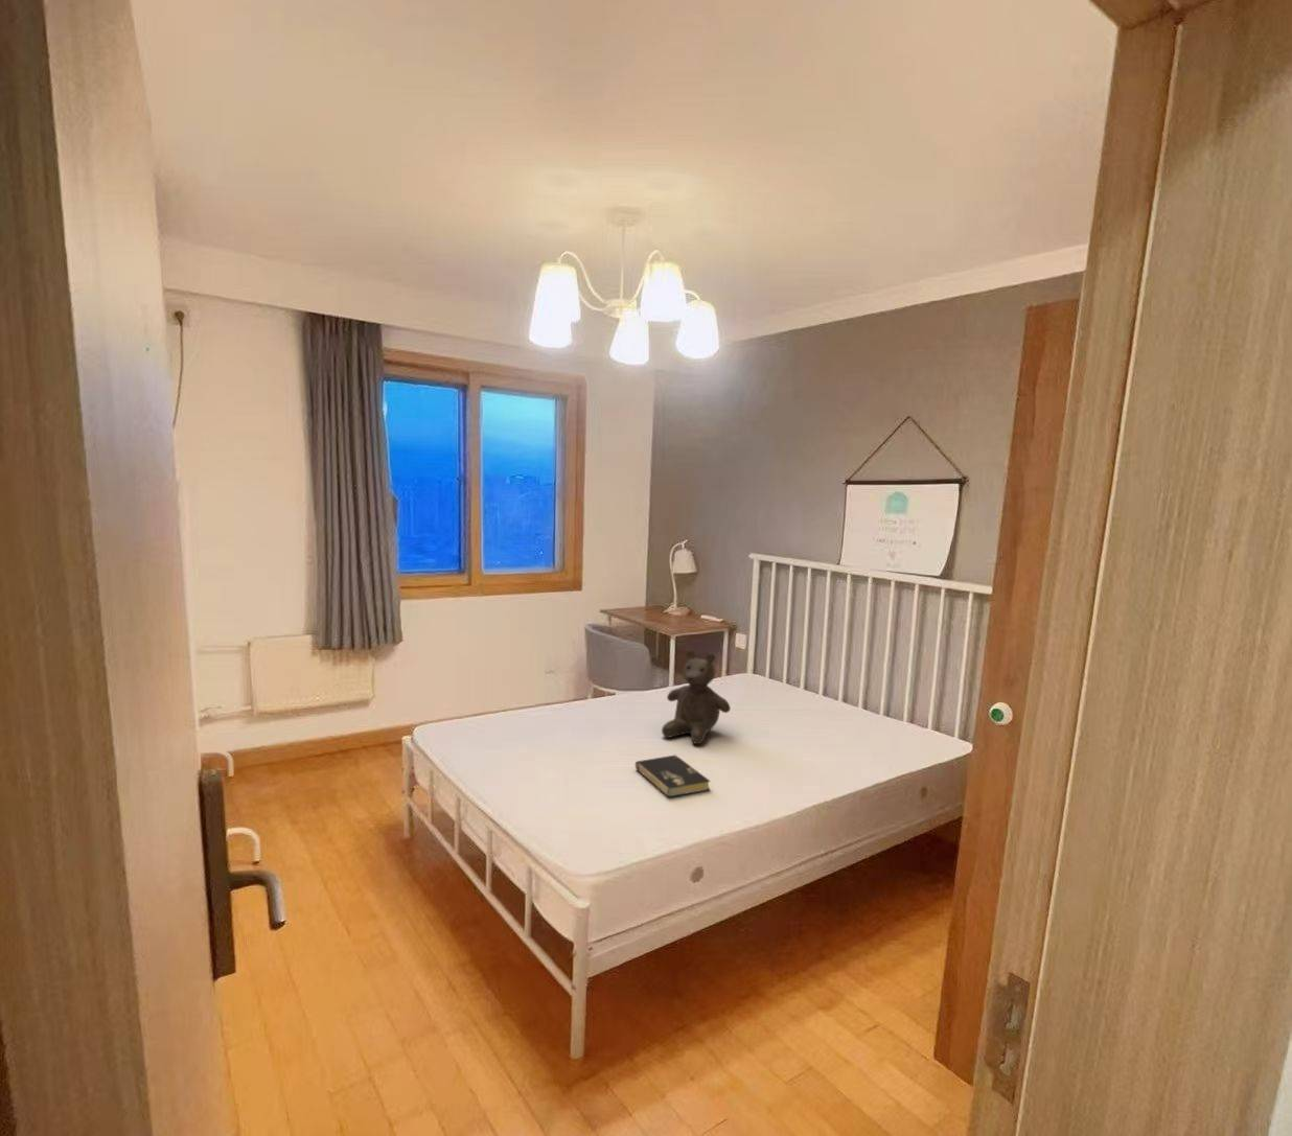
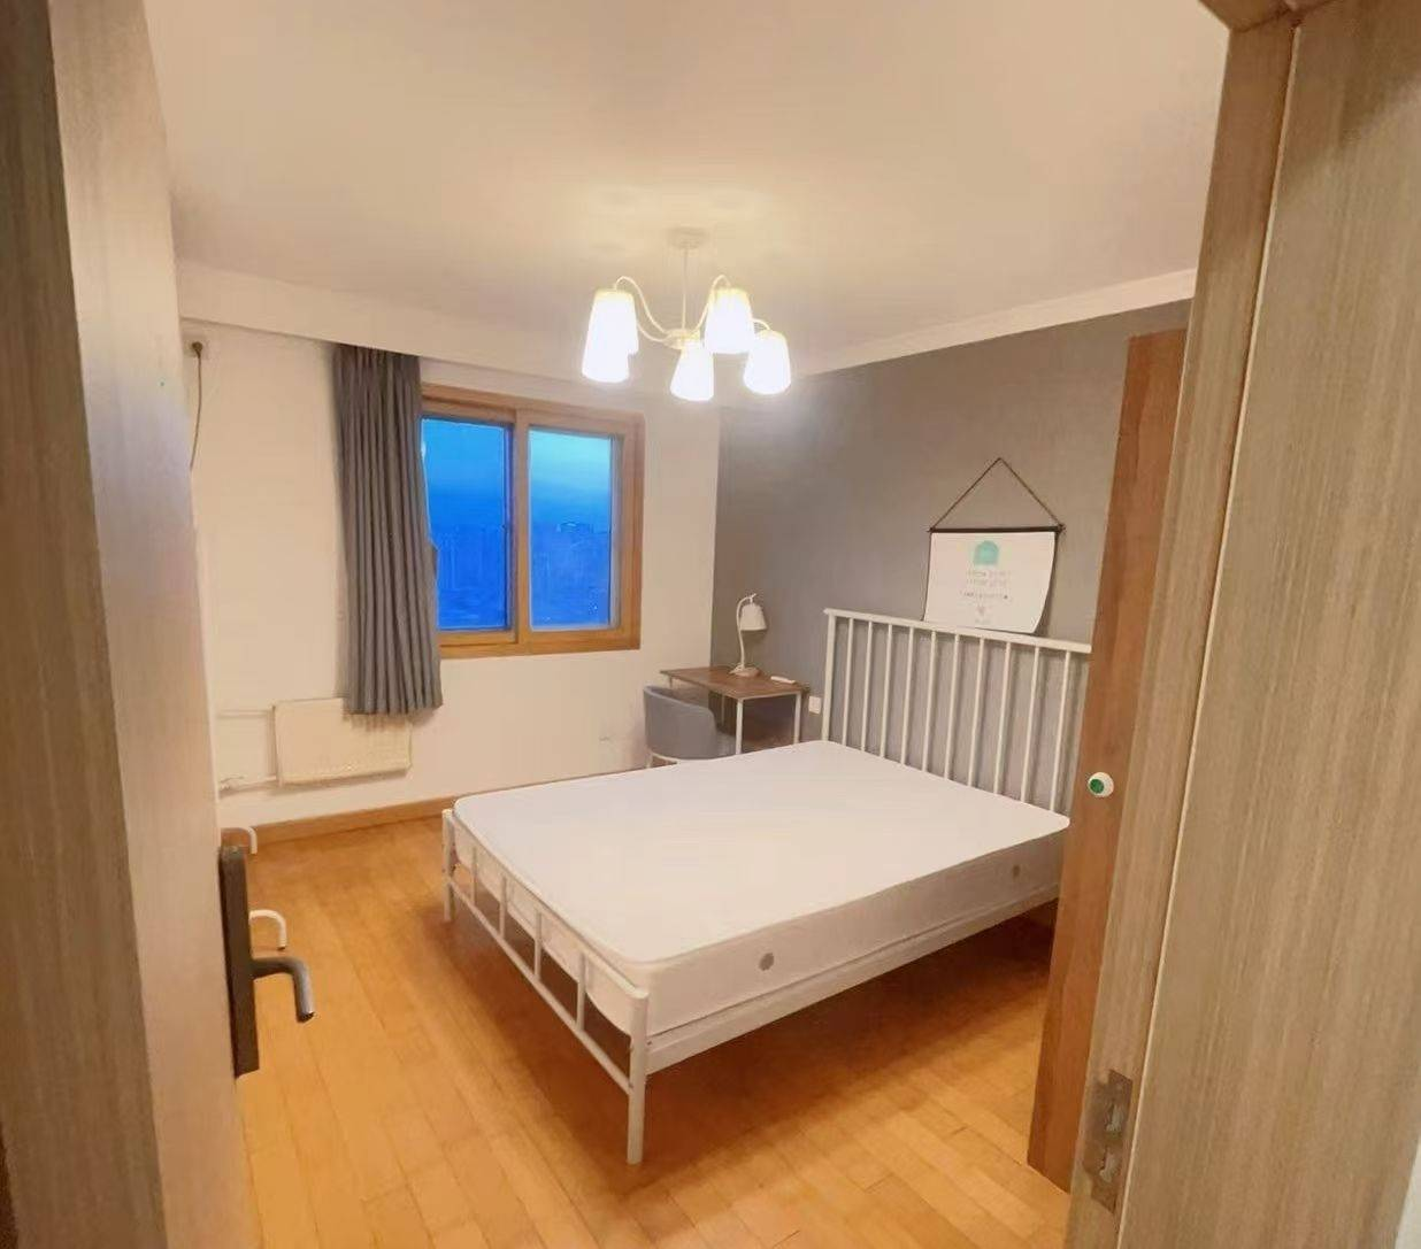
- teddy bear (693, 694)
- book (671, 775)
